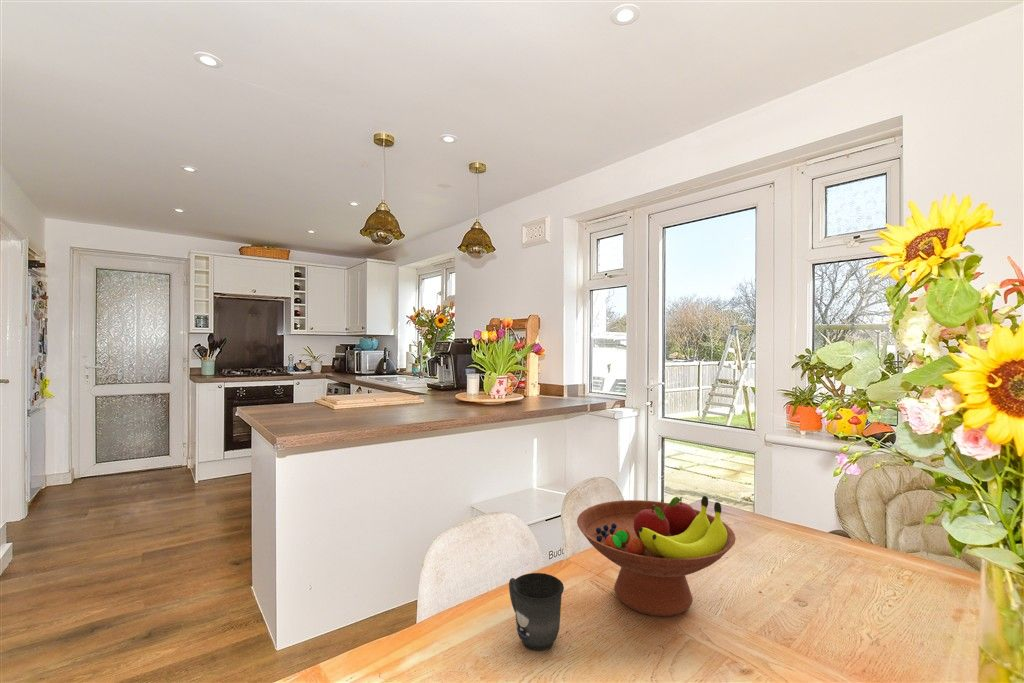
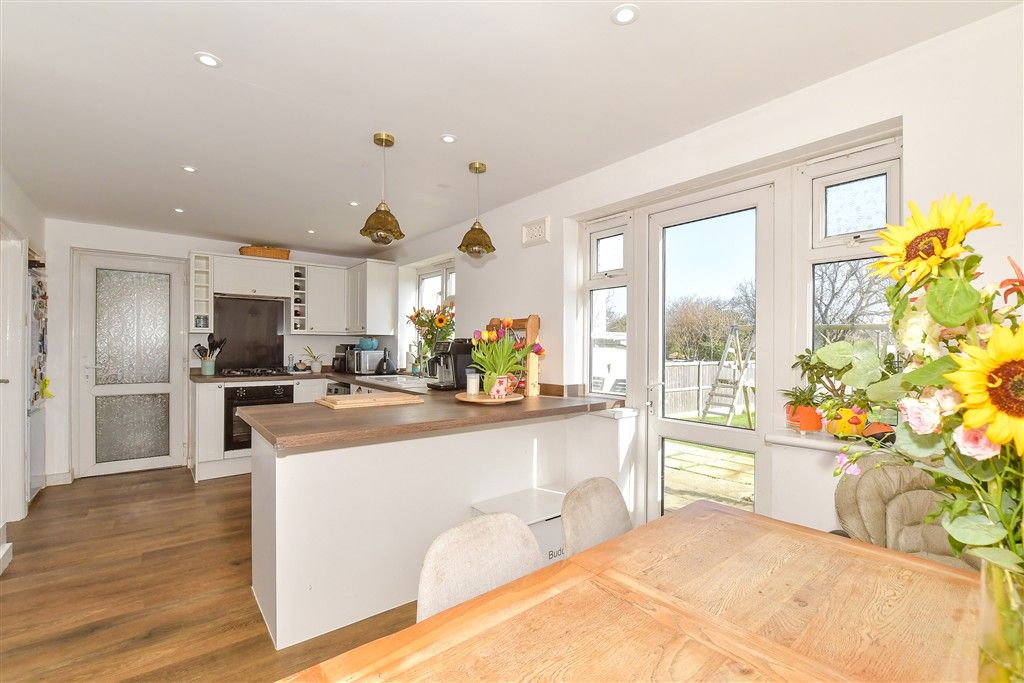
- mug (531, 608)
- fruit bowl (652, 547)
